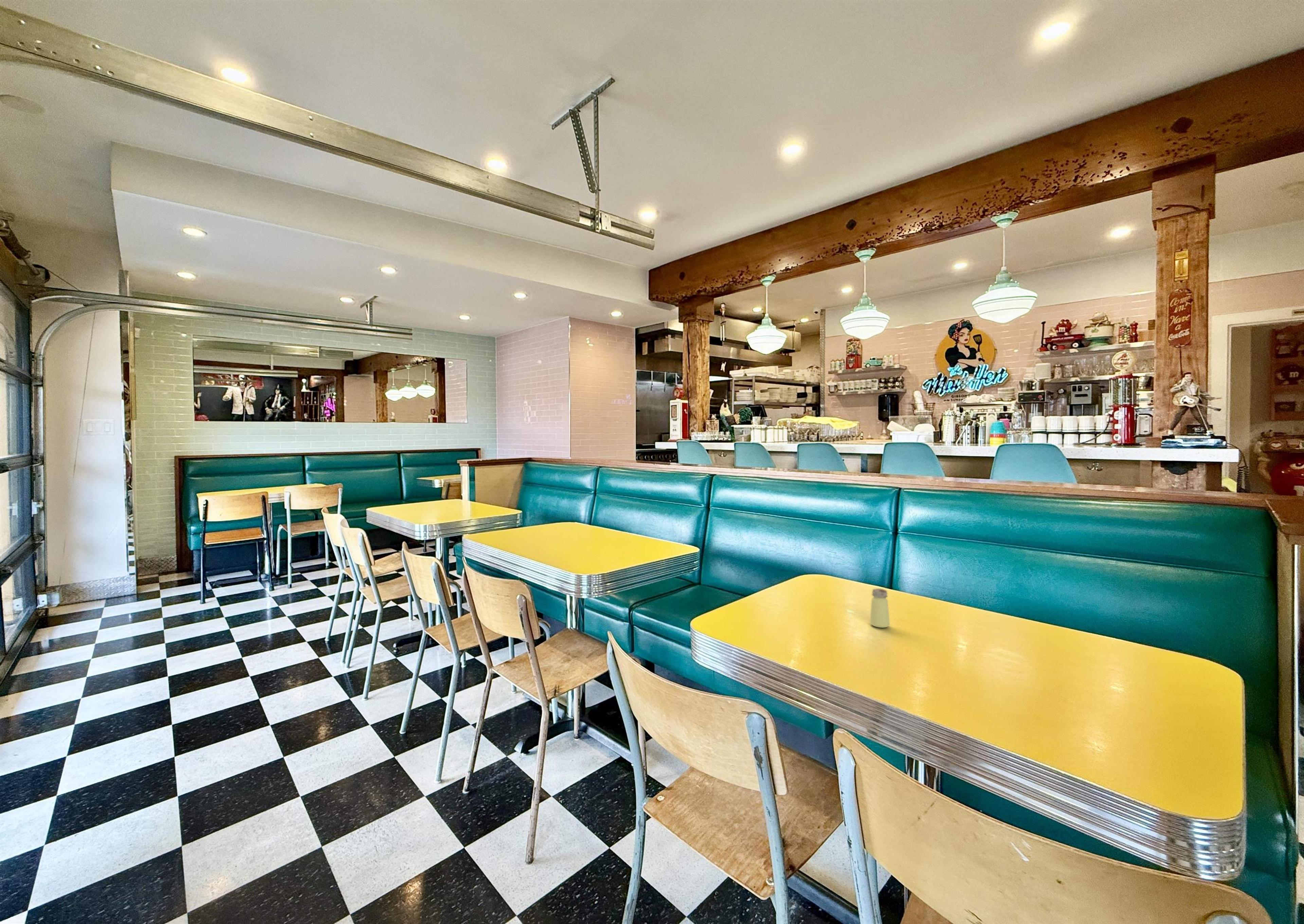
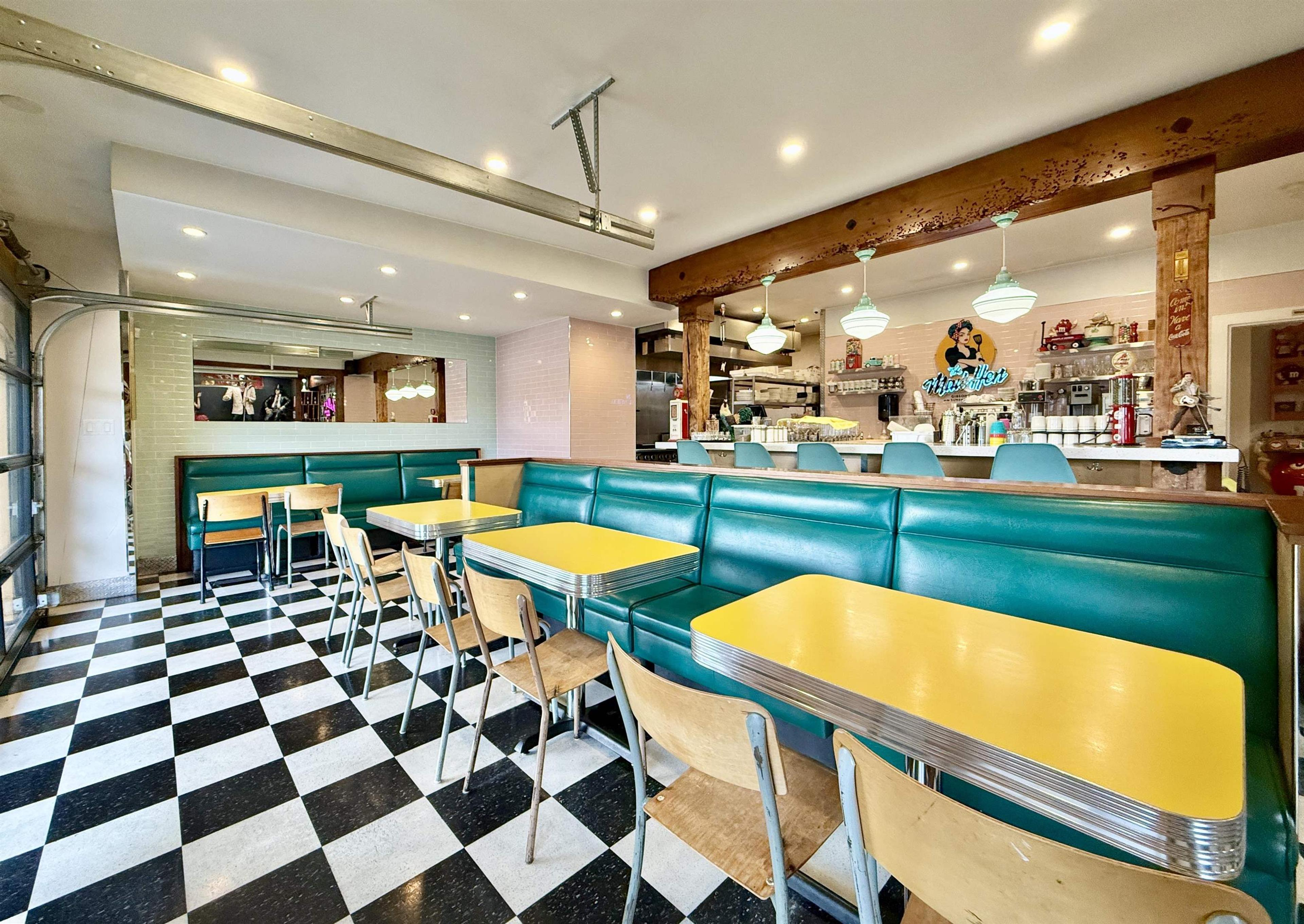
- saltshaker (880, 607)
